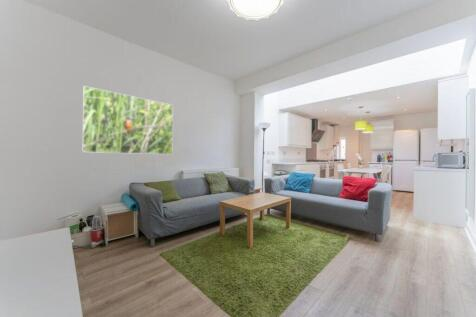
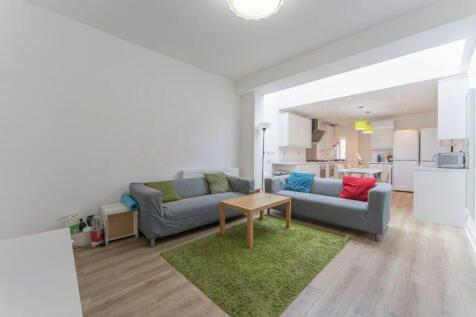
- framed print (134, 125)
